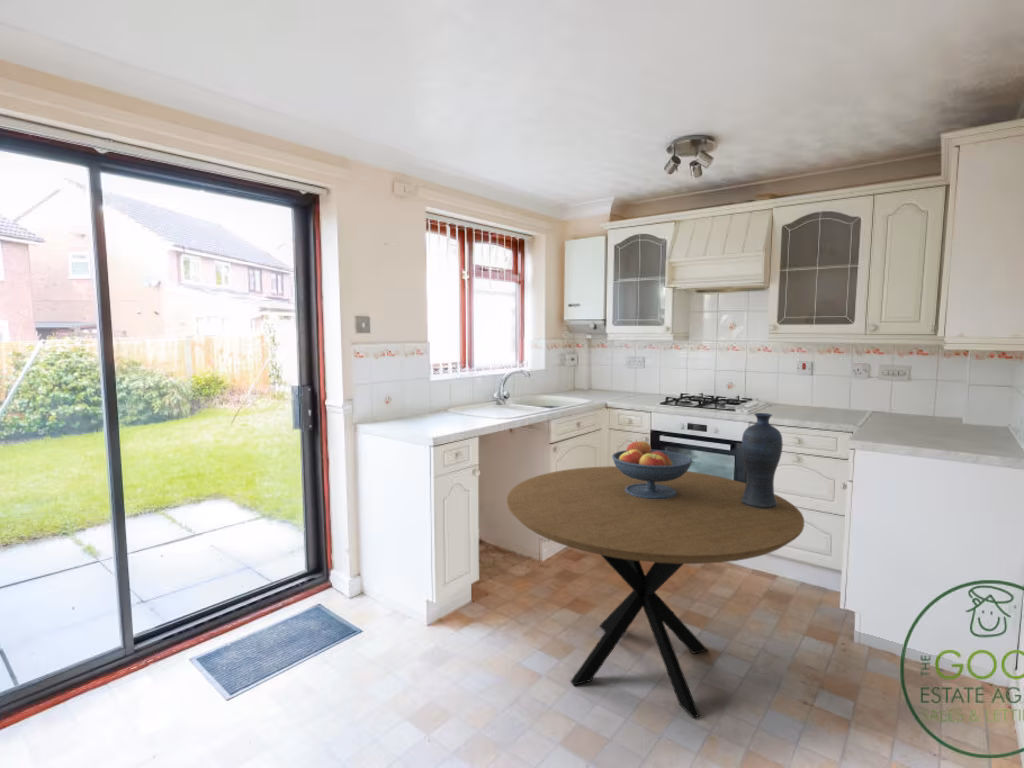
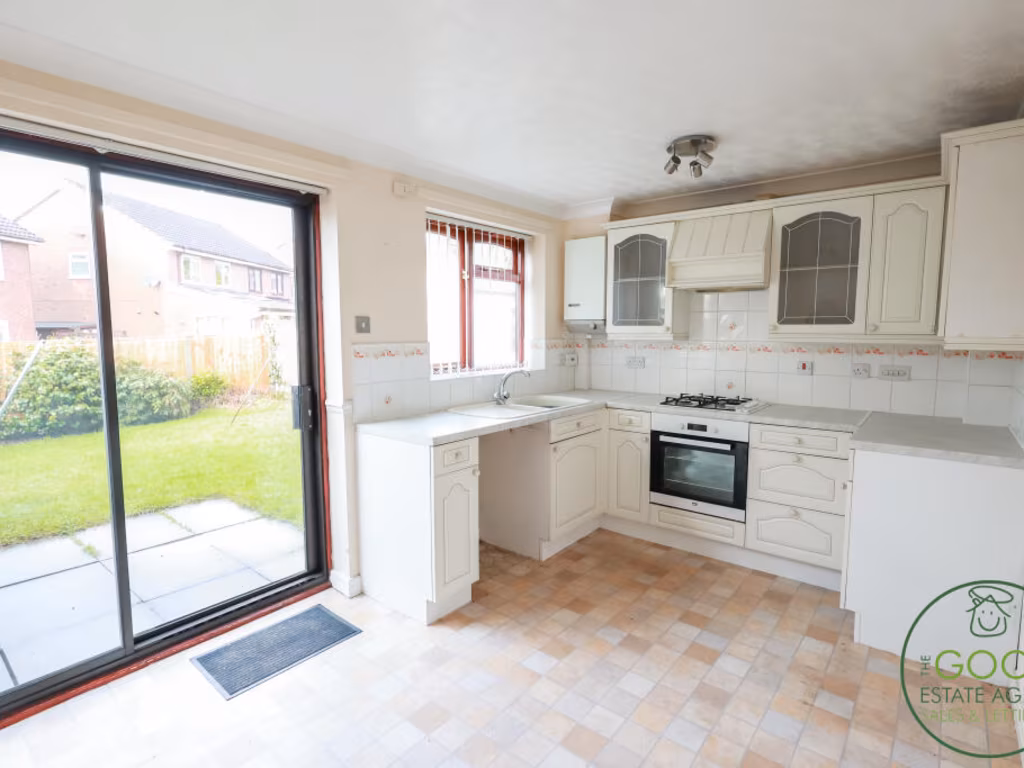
- fruit bowl (651, 468)
- dining table (644, 583)
- vase (761, 458)
